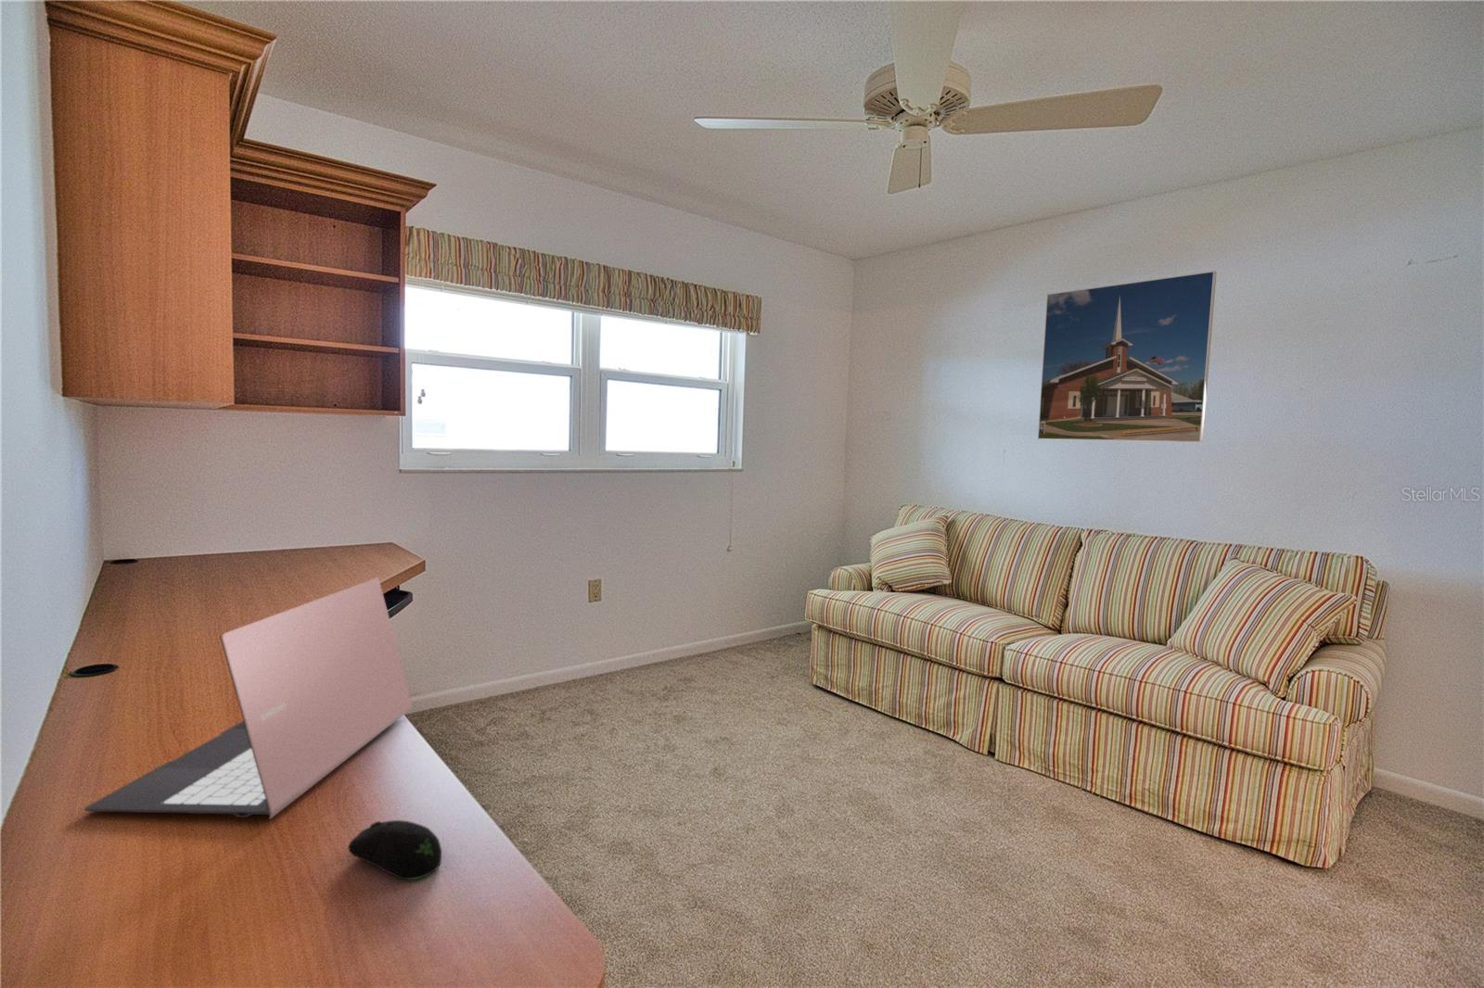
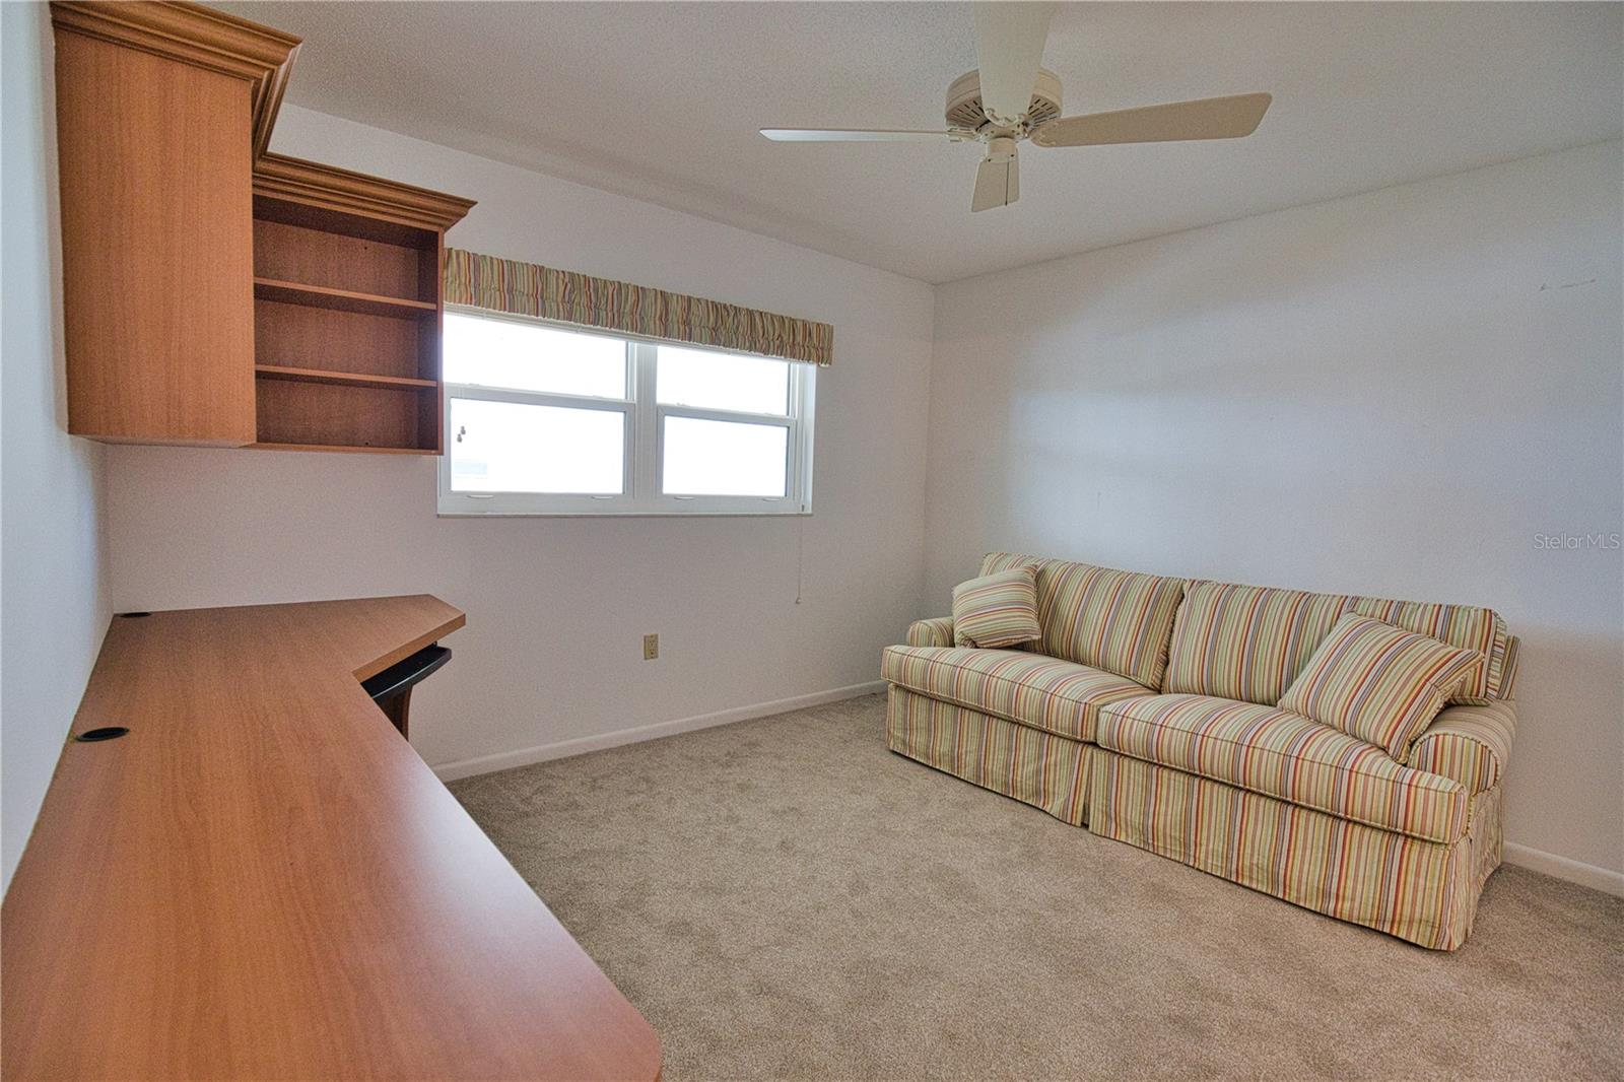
- computer mouse (397, 840)
- laptop (274, 677)
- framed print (1119, 363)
